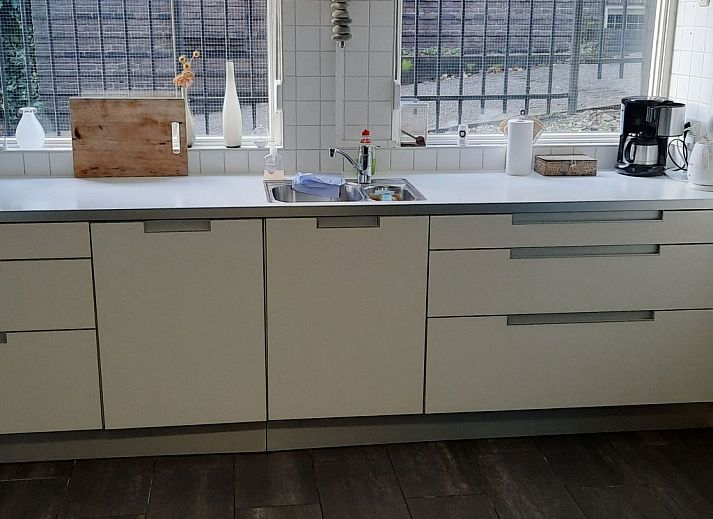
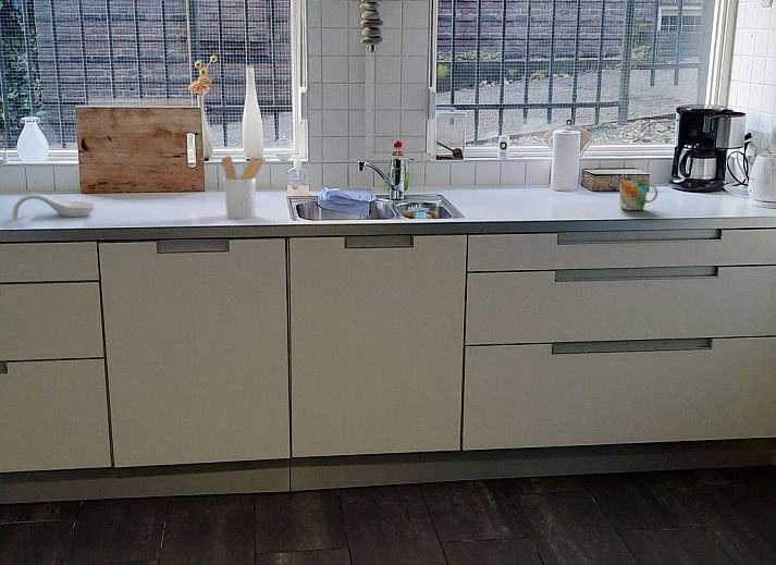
+ utensil holder (245, 186)
+ mug (638, 194)
+ spoon rest (53, 205)
